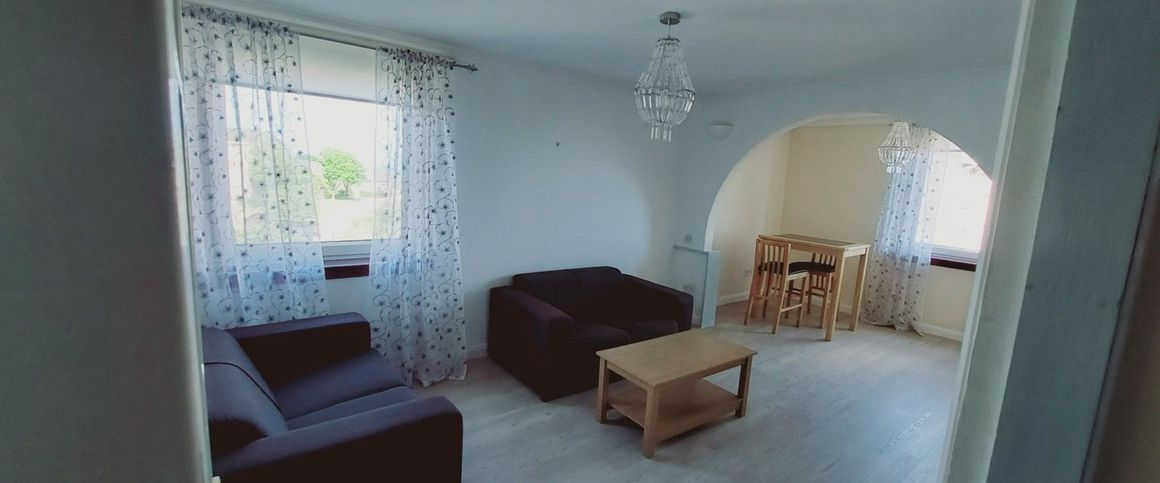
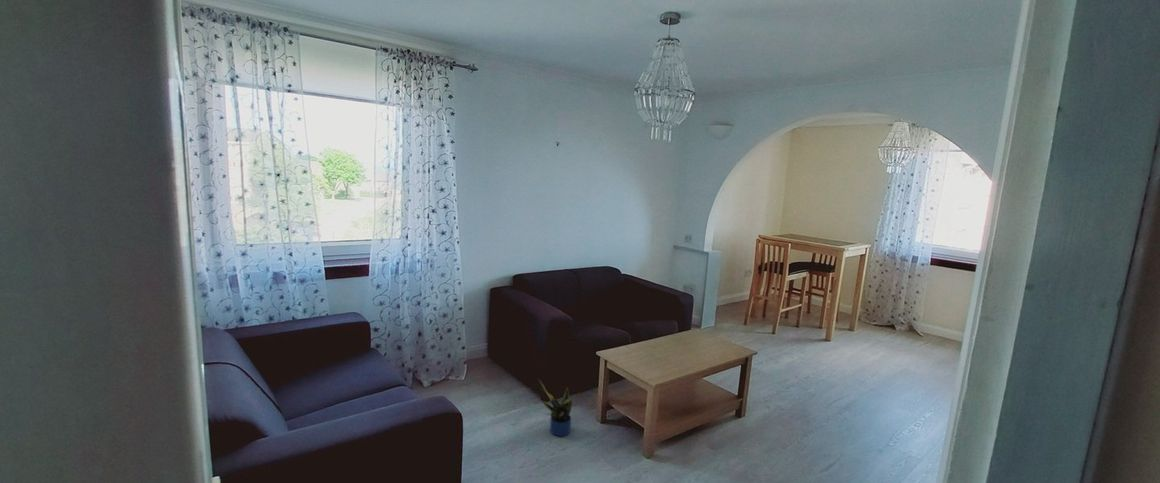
+ potted plant (555, 406)
